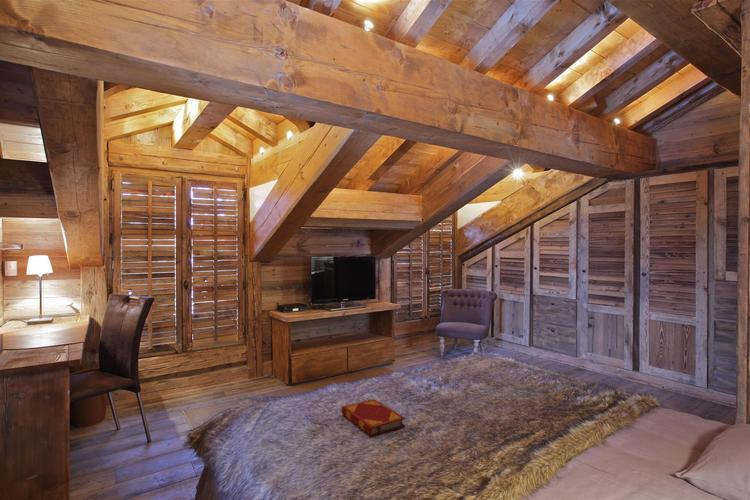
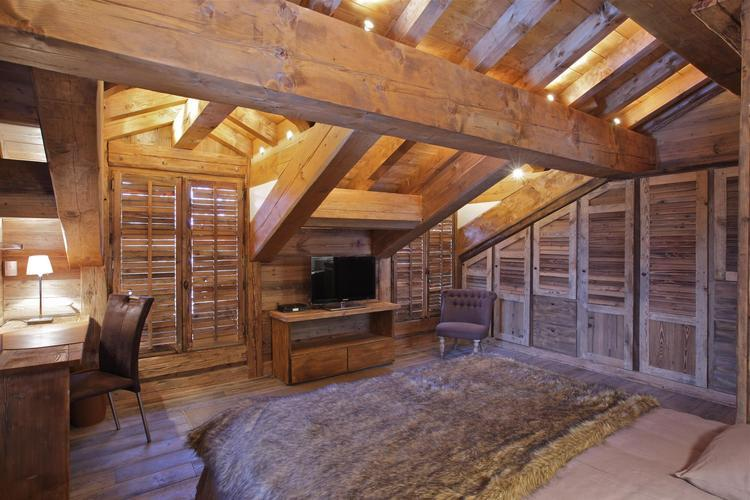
- hardback book (372, 416)
